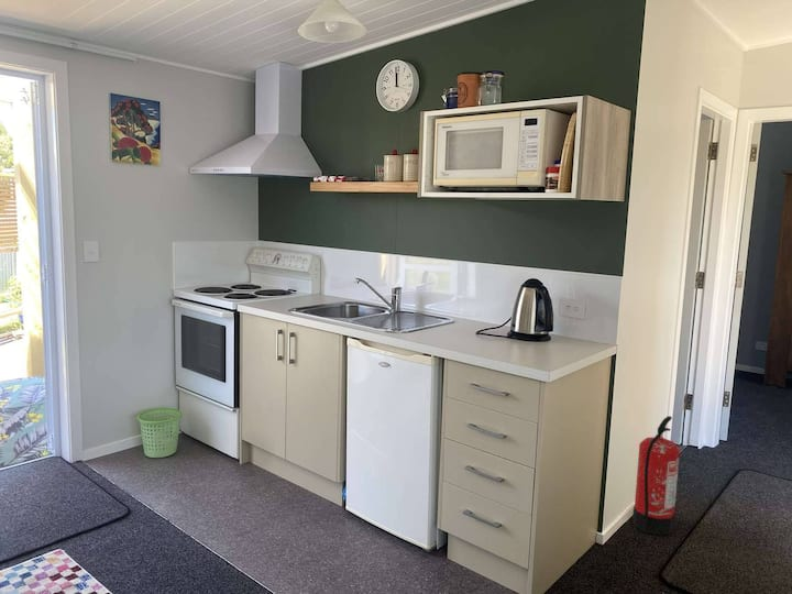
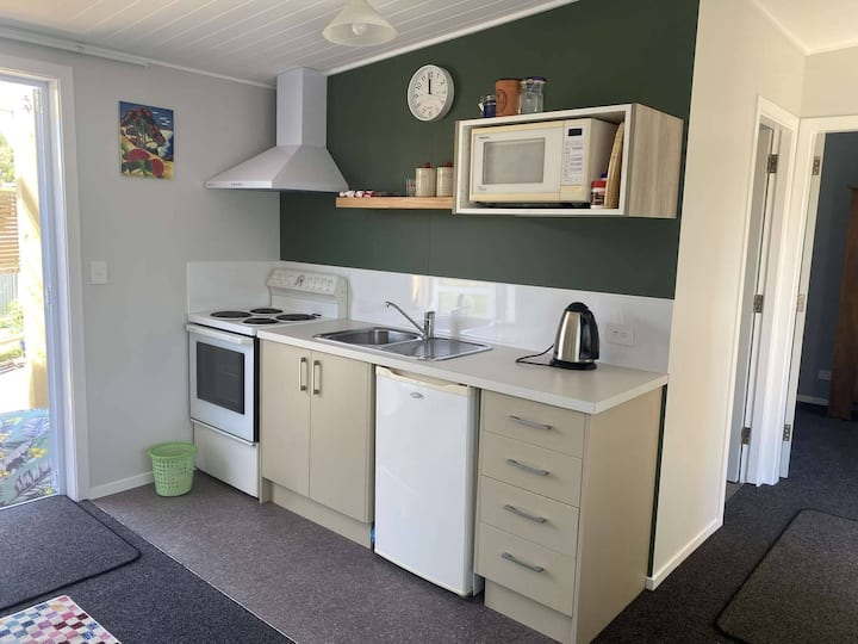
- fire extinguisher (656, 475)
